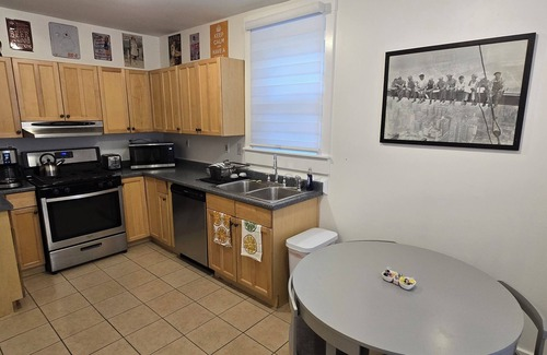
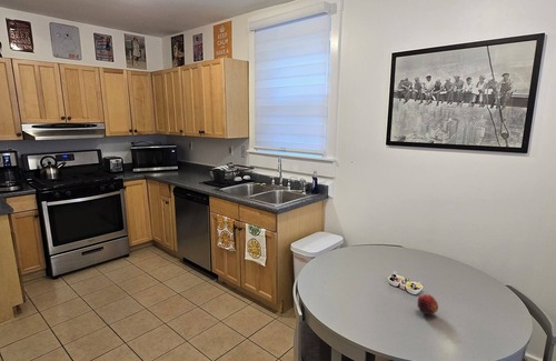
+ fruit (427, 304)
